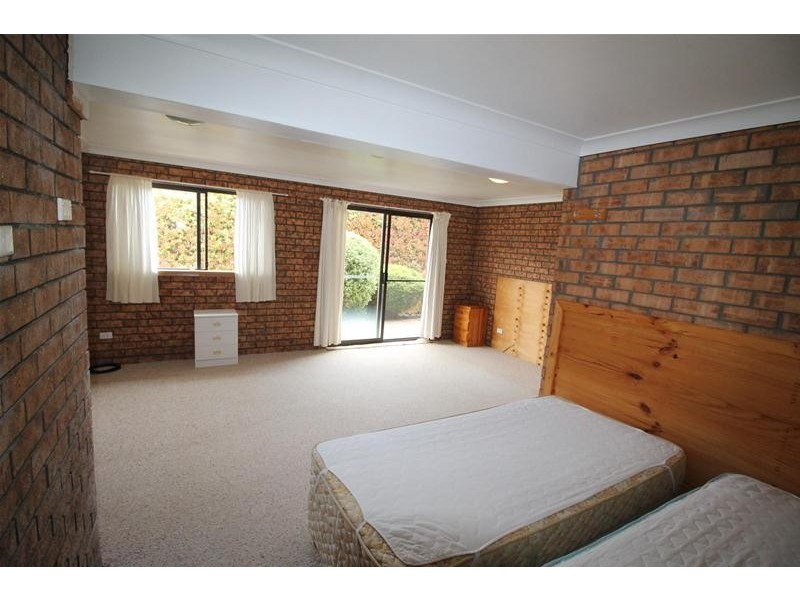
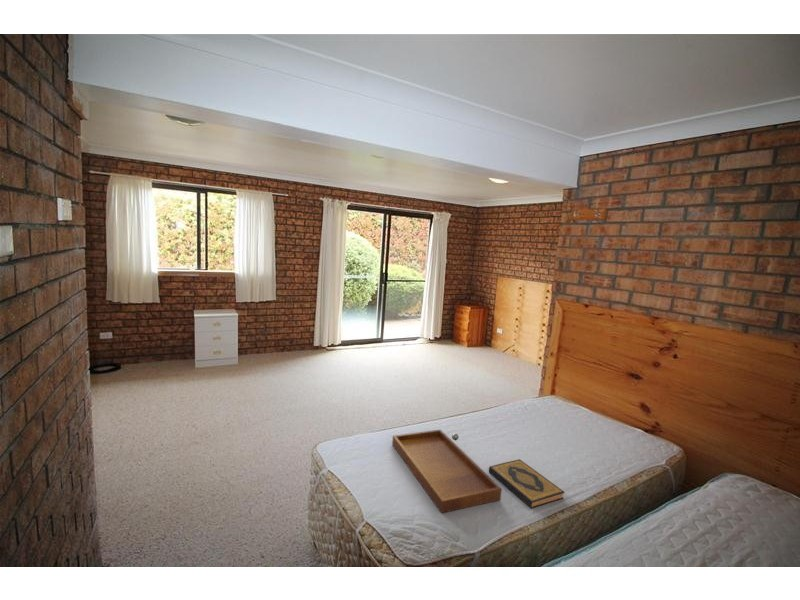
+ hardback book (524, 481)
+ tray (441, 450)
